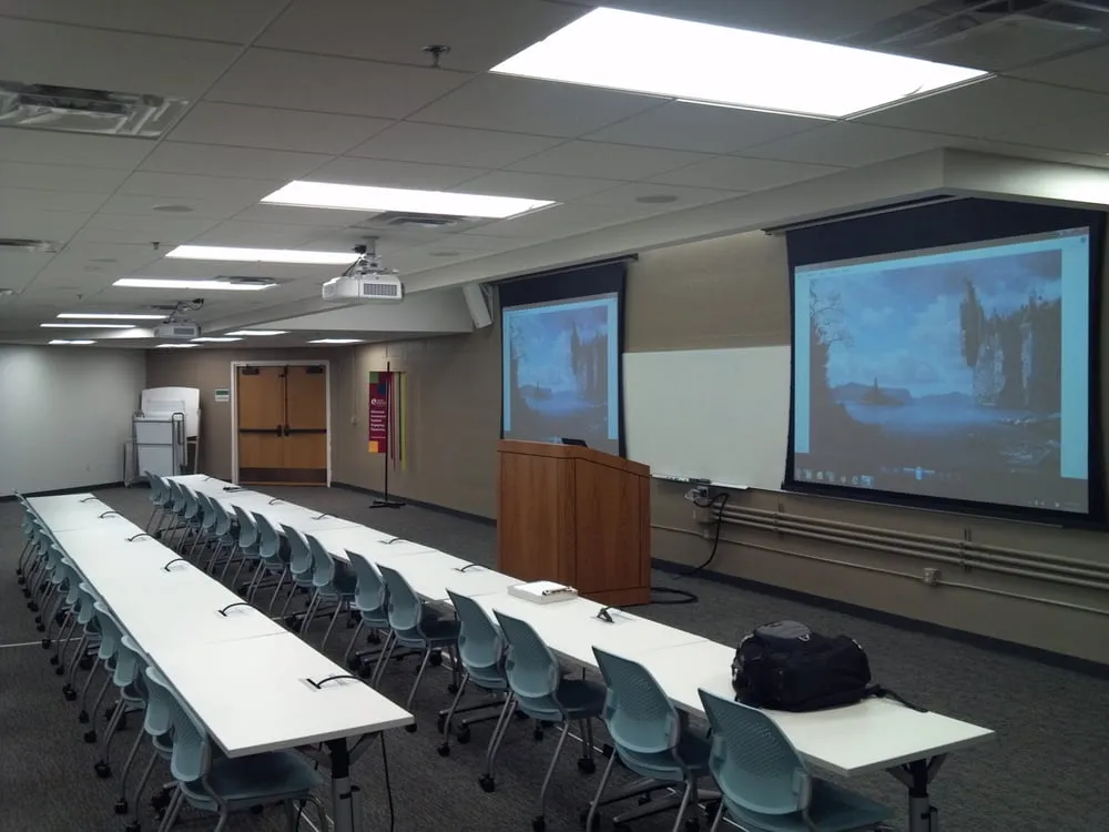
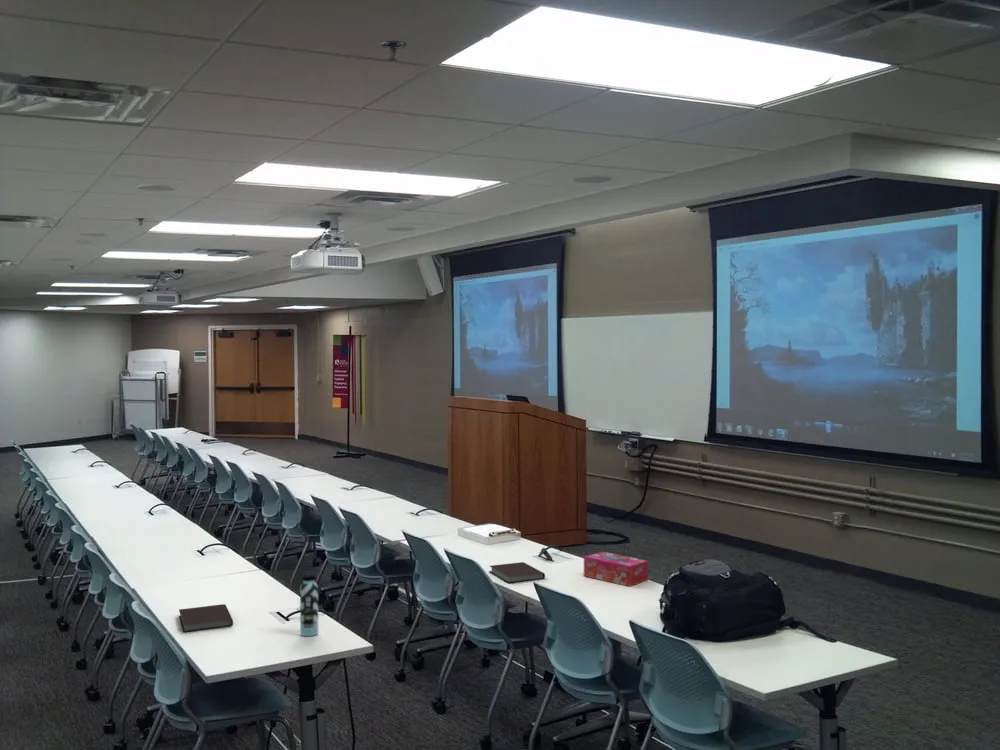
+ notebook (205, 617)
+ tissue box (615, 568)
+ water bottle (309, 604)
+ notebook (516, 572)
